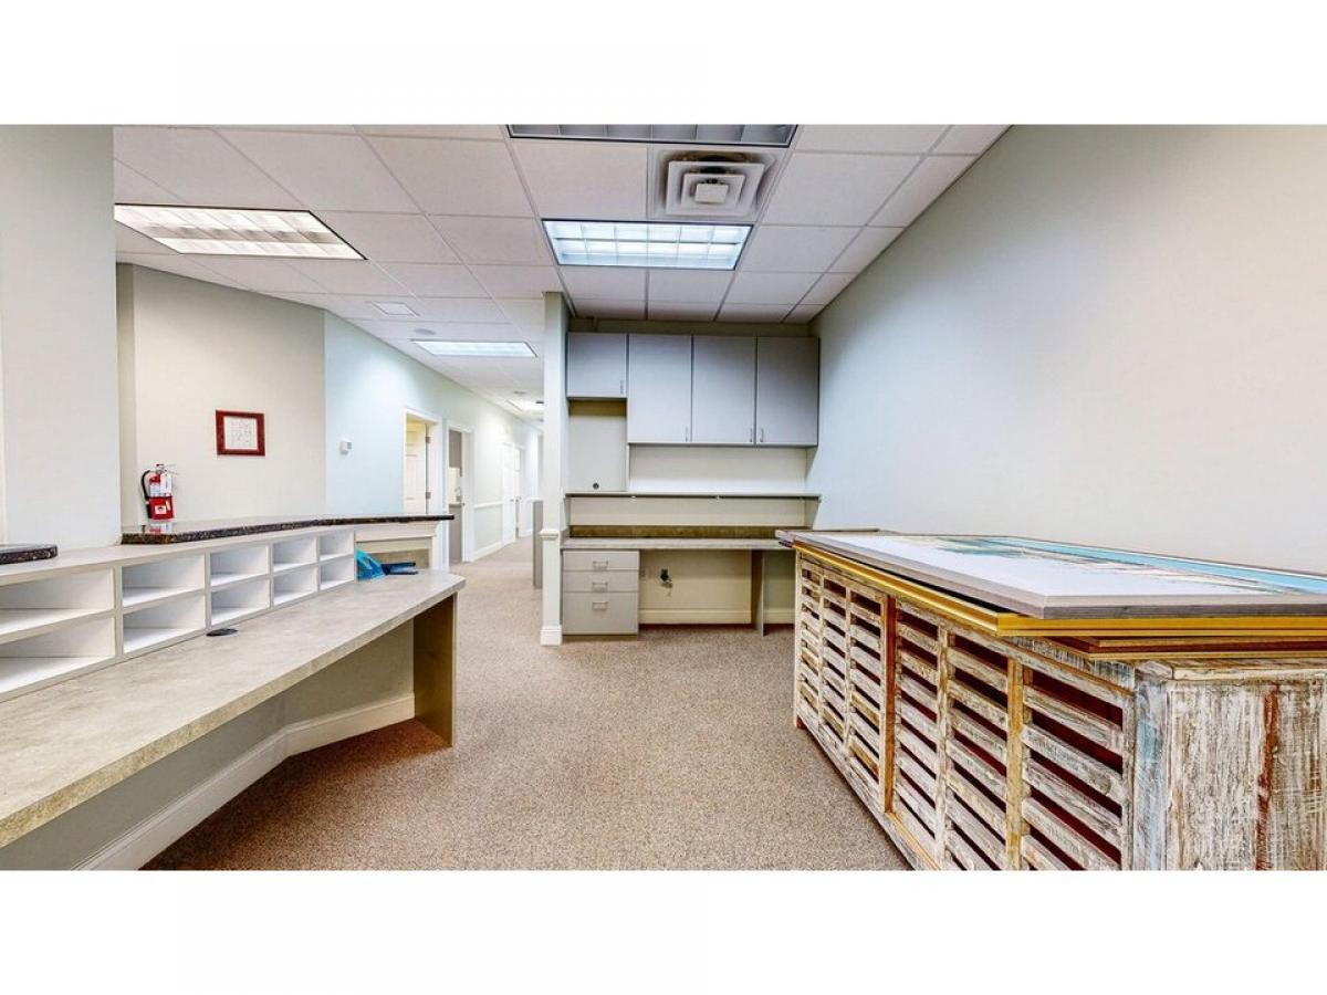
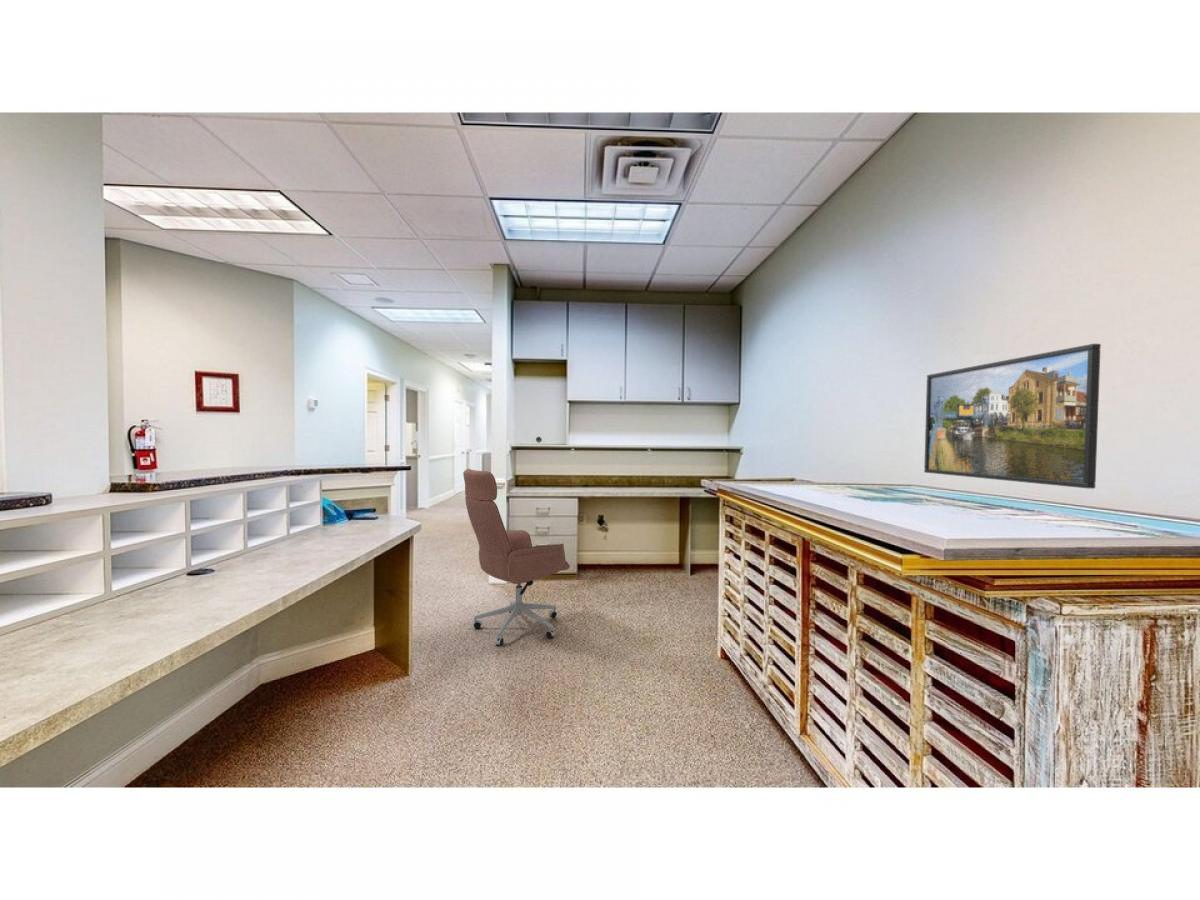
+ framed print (994, 420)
+ office chair (515, 548)
